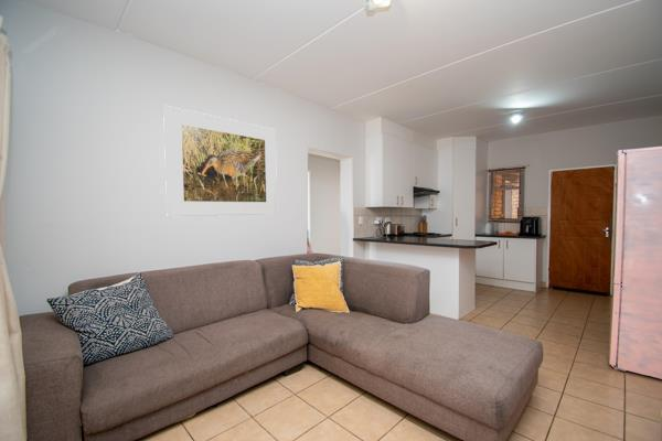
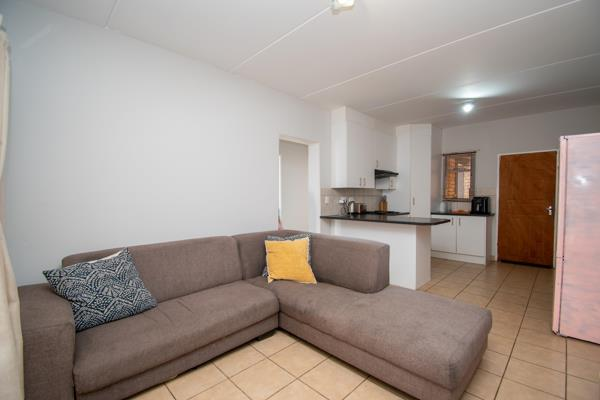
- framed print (227, 166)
